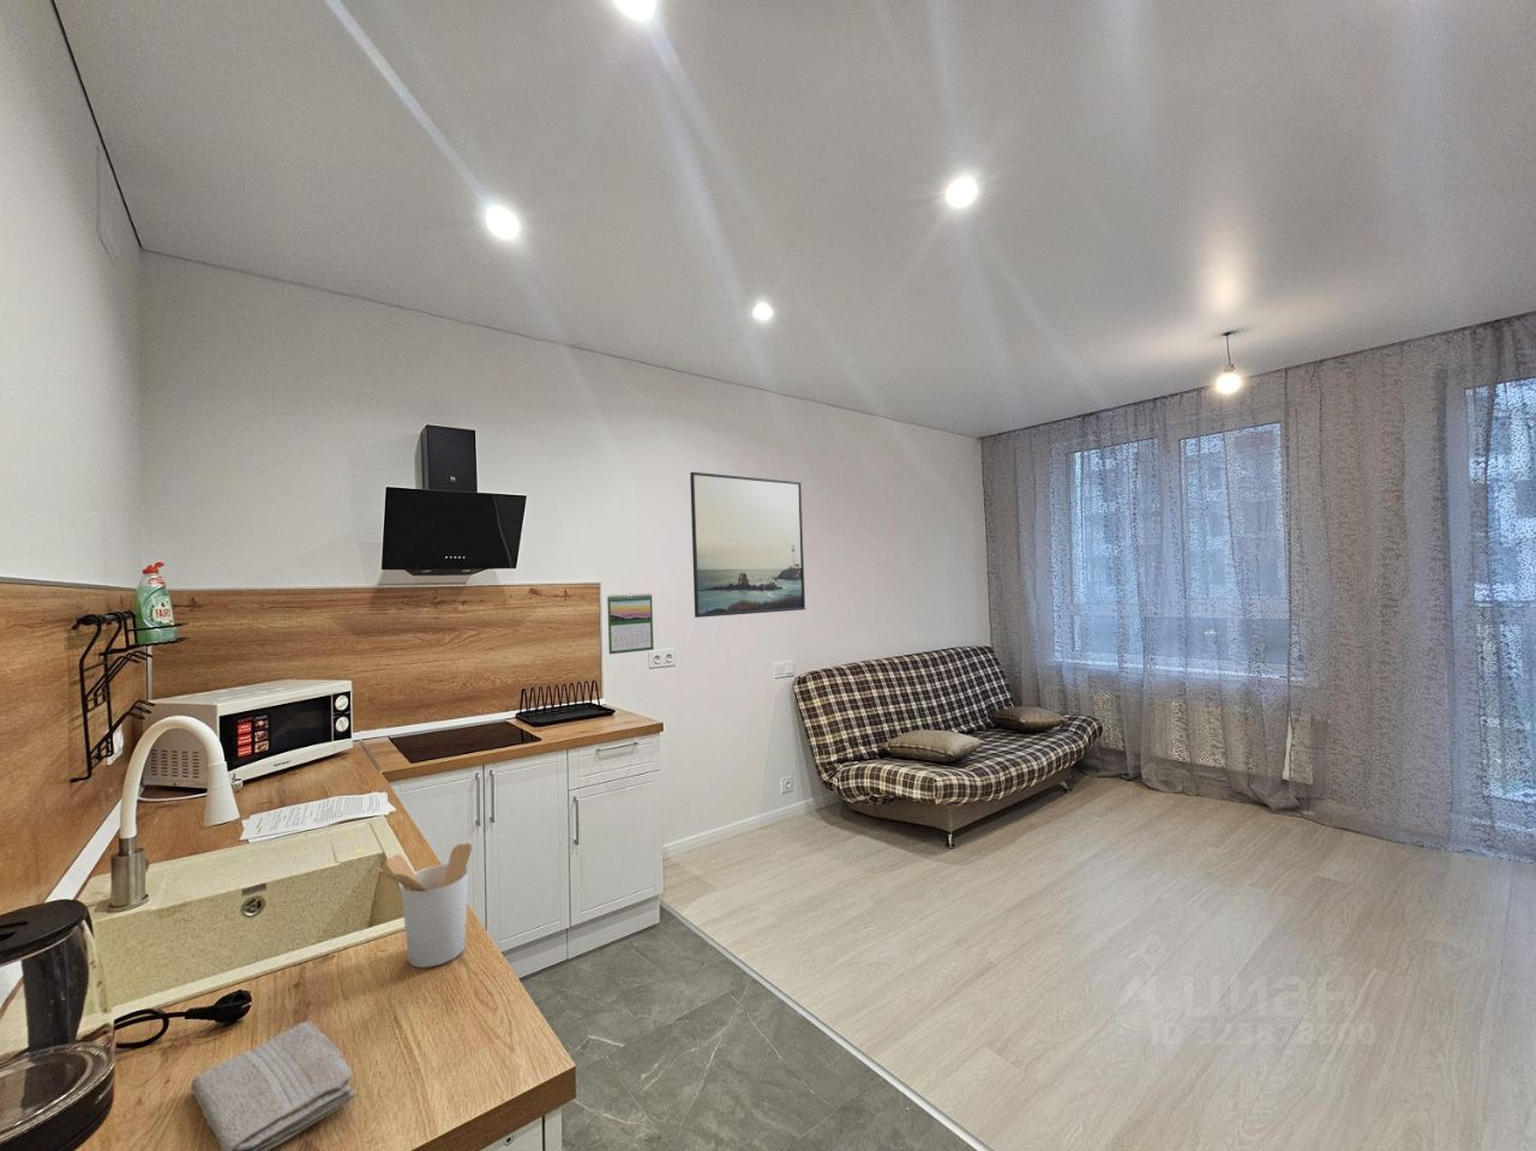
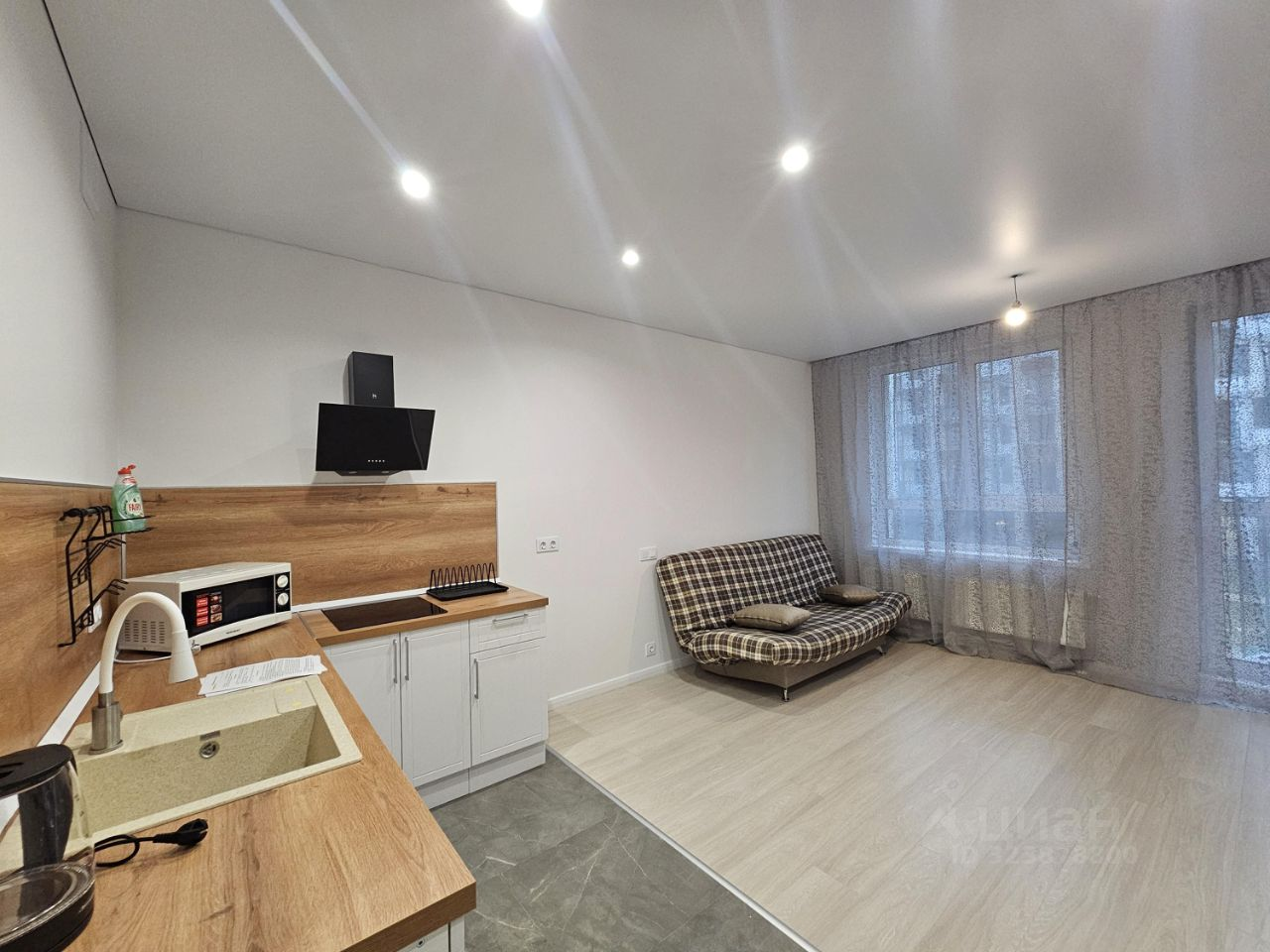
- utensil holder (423, 904)
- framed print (751, 544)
- washcloth (273, 1083)
- calendar (630, 623)
